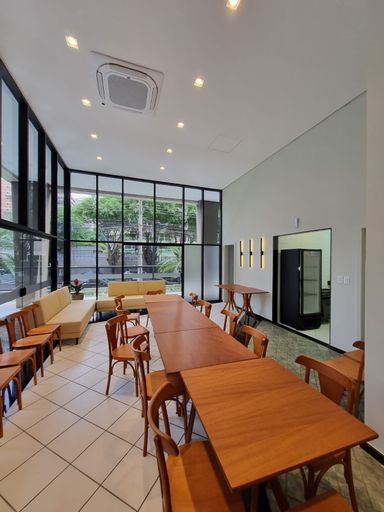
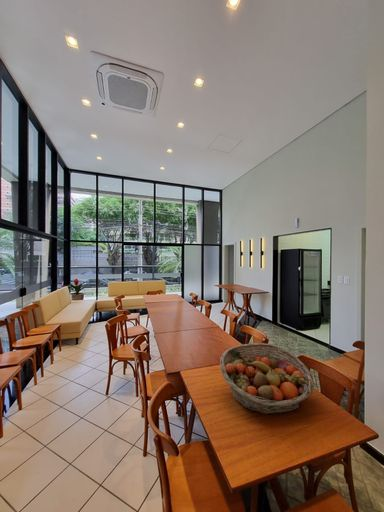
+ fruit basket (264, 375)
